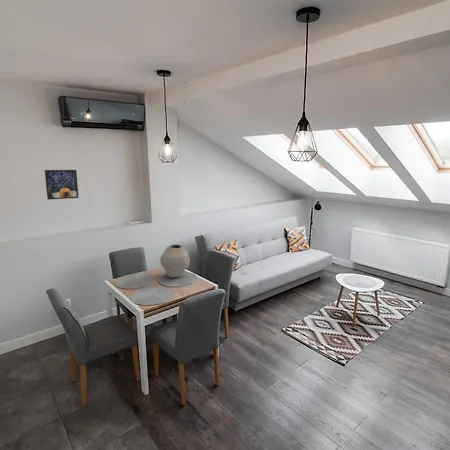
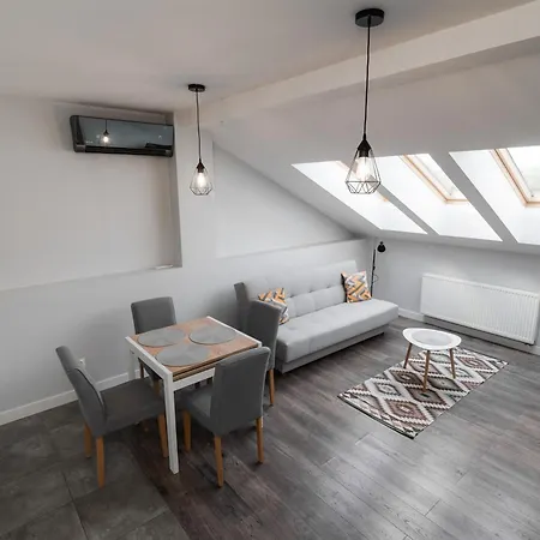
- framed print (62, 184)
- vase (175, 261)
